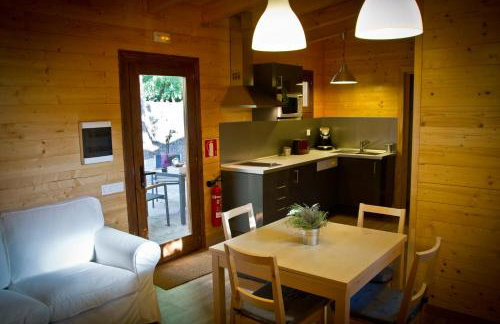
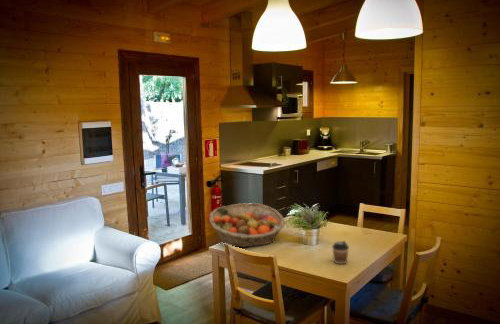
+ fruit basket (247, 224)
+ coffee cup (340, 251)
